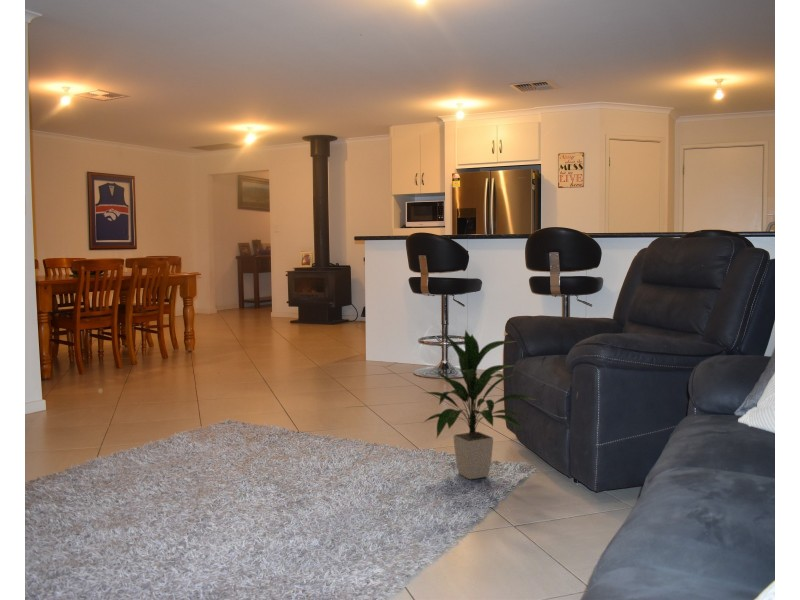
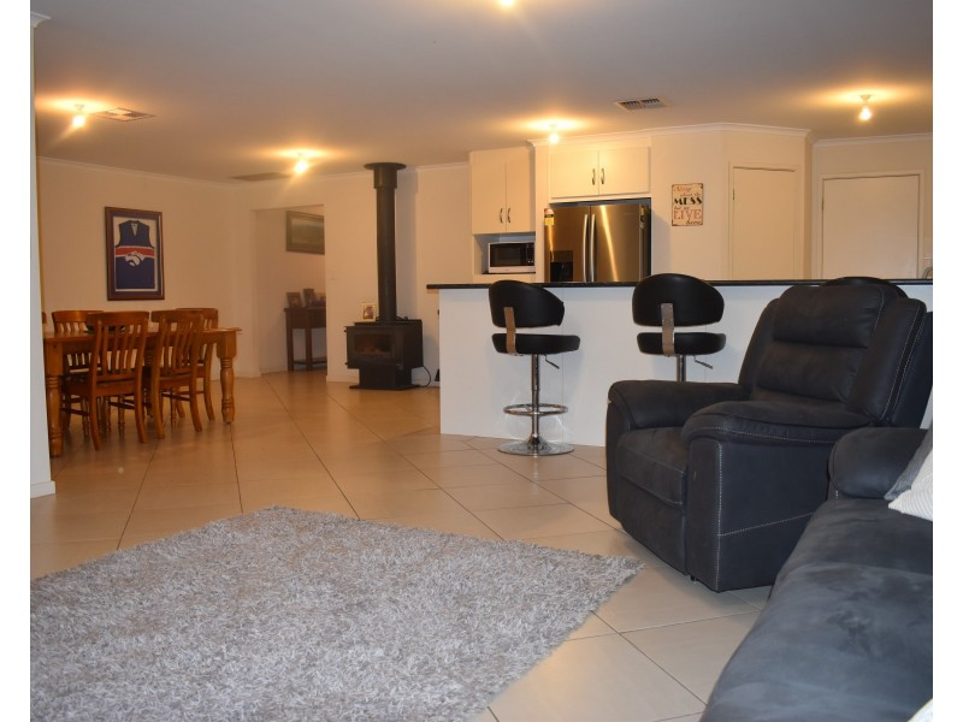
- indoor plant (472, 400)
